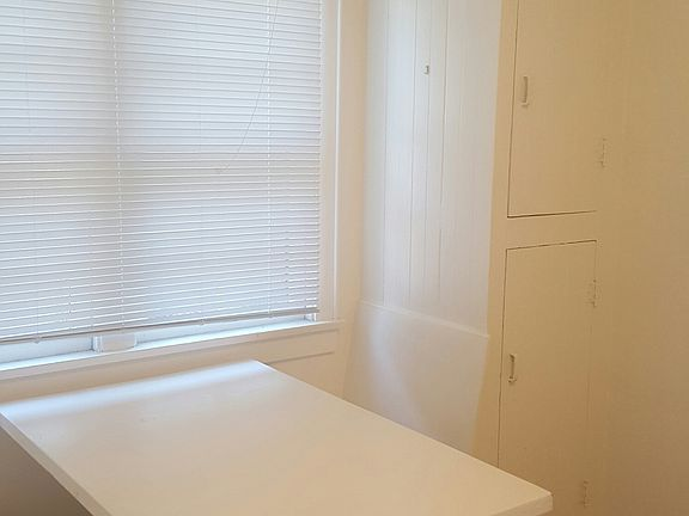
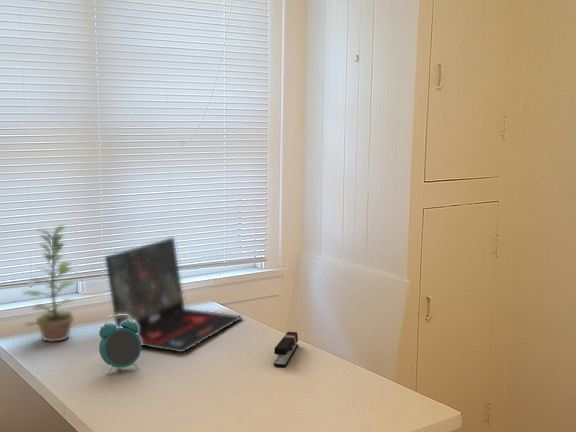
+ stapler (286, 346)
+ laptop (178, 290)
+ plant (49, 283)
+ alarm clock (119, 342)
